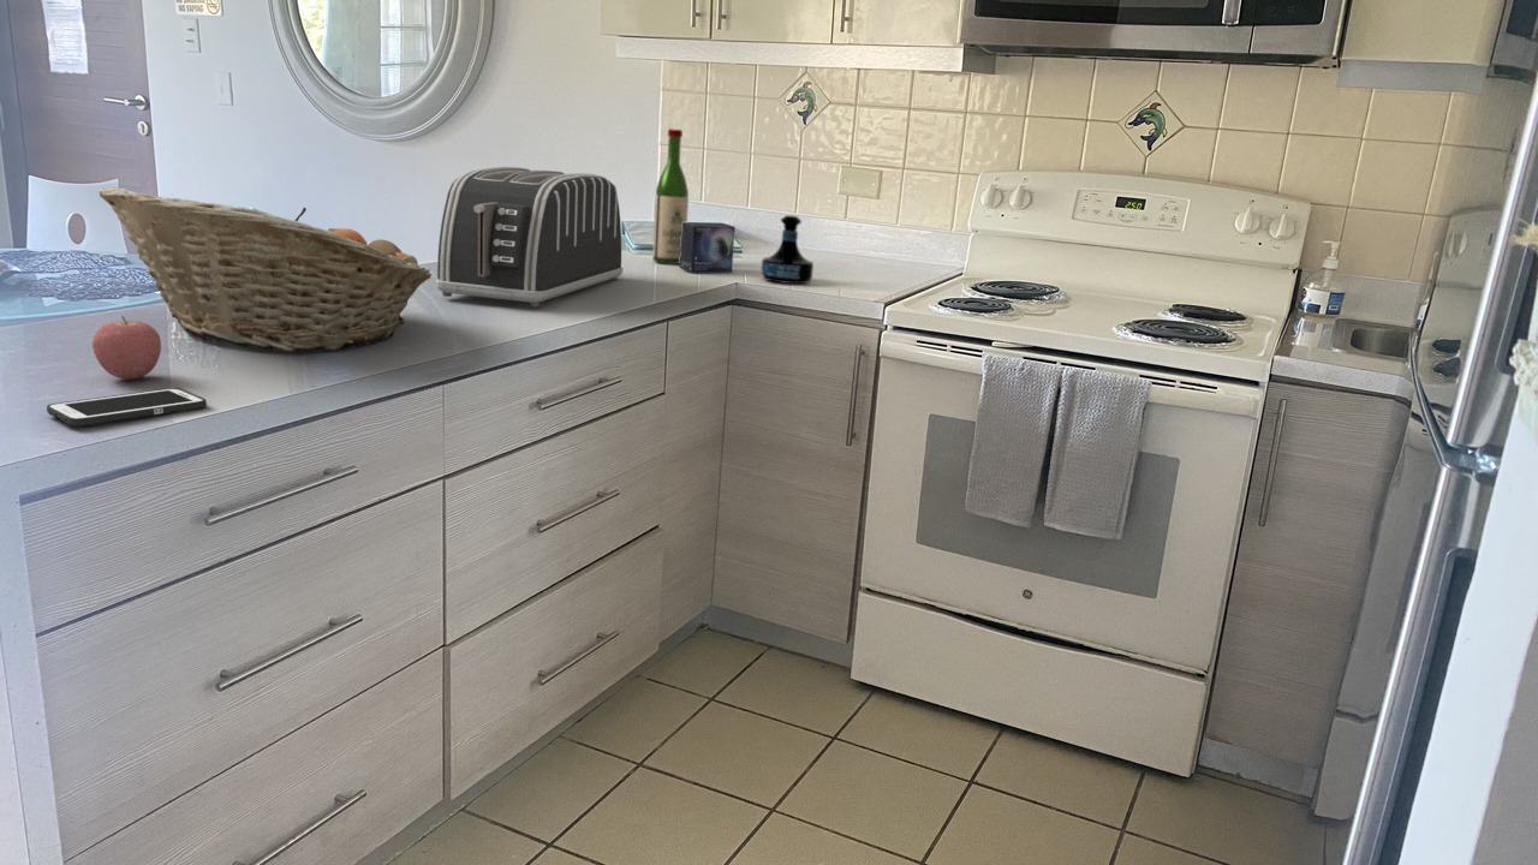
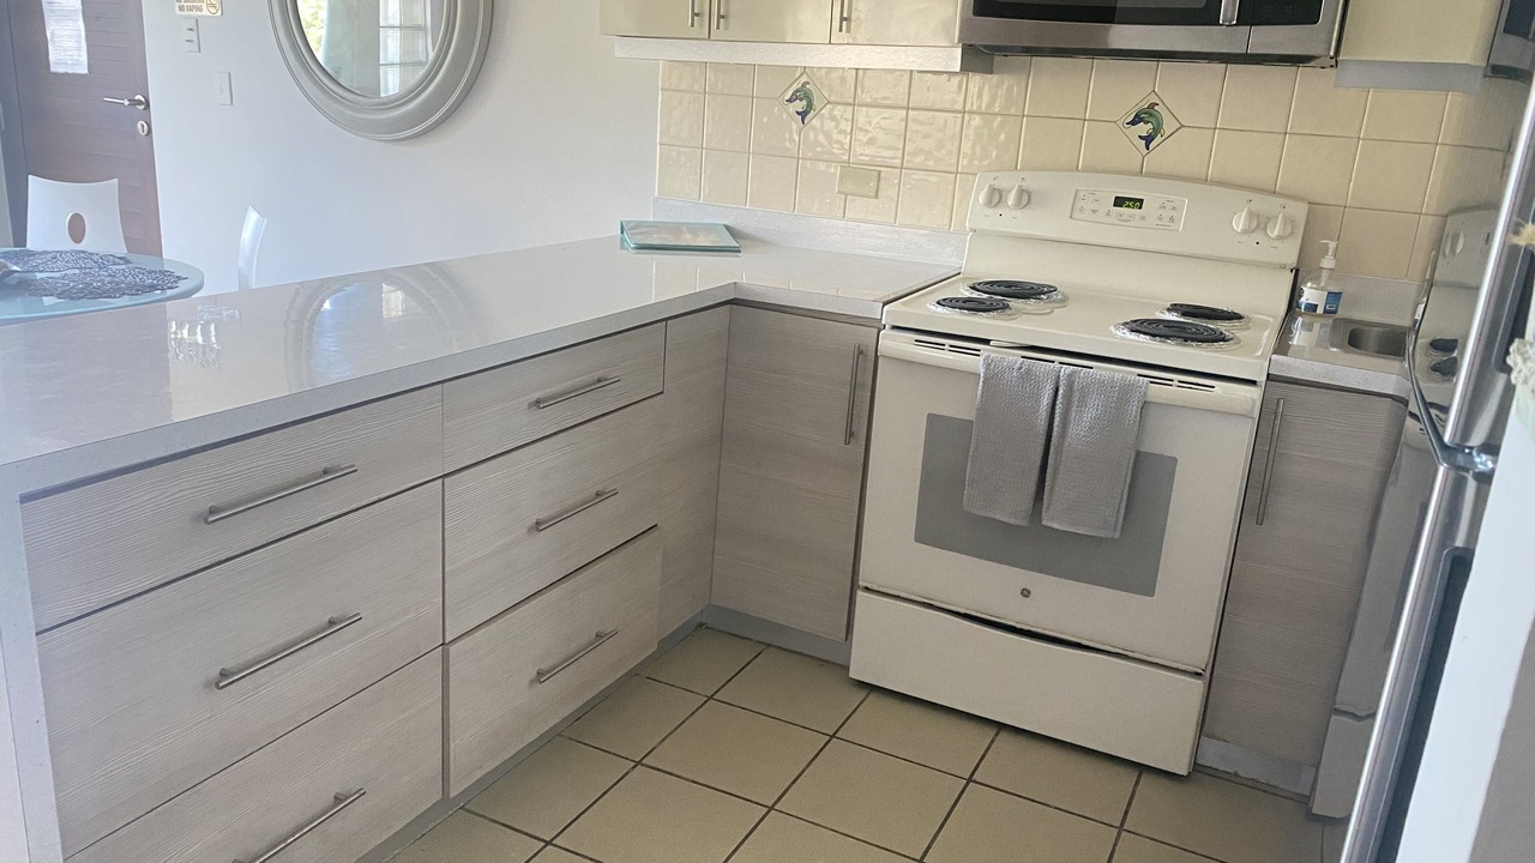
- toaster (533, 229)
- tequila bottle (788, 247)
- apple (127, 346)
- cell phone (129, 406)
- wine bottle (672, 196)
- fruit basket (270, 262)
- small box (707, 246)
